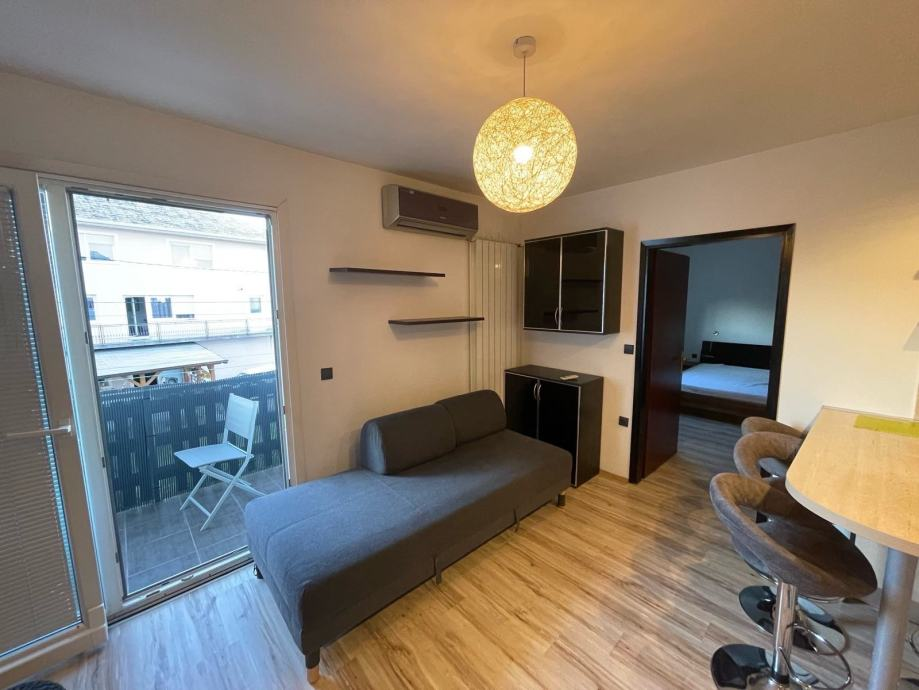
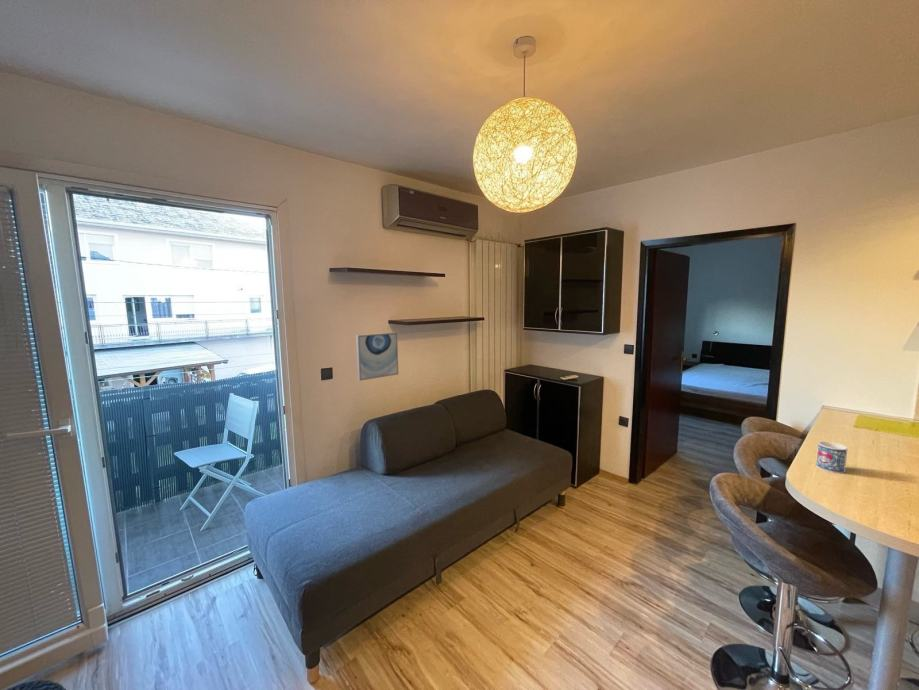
+ wall art (378, 355)
+ mug (833, 455)
